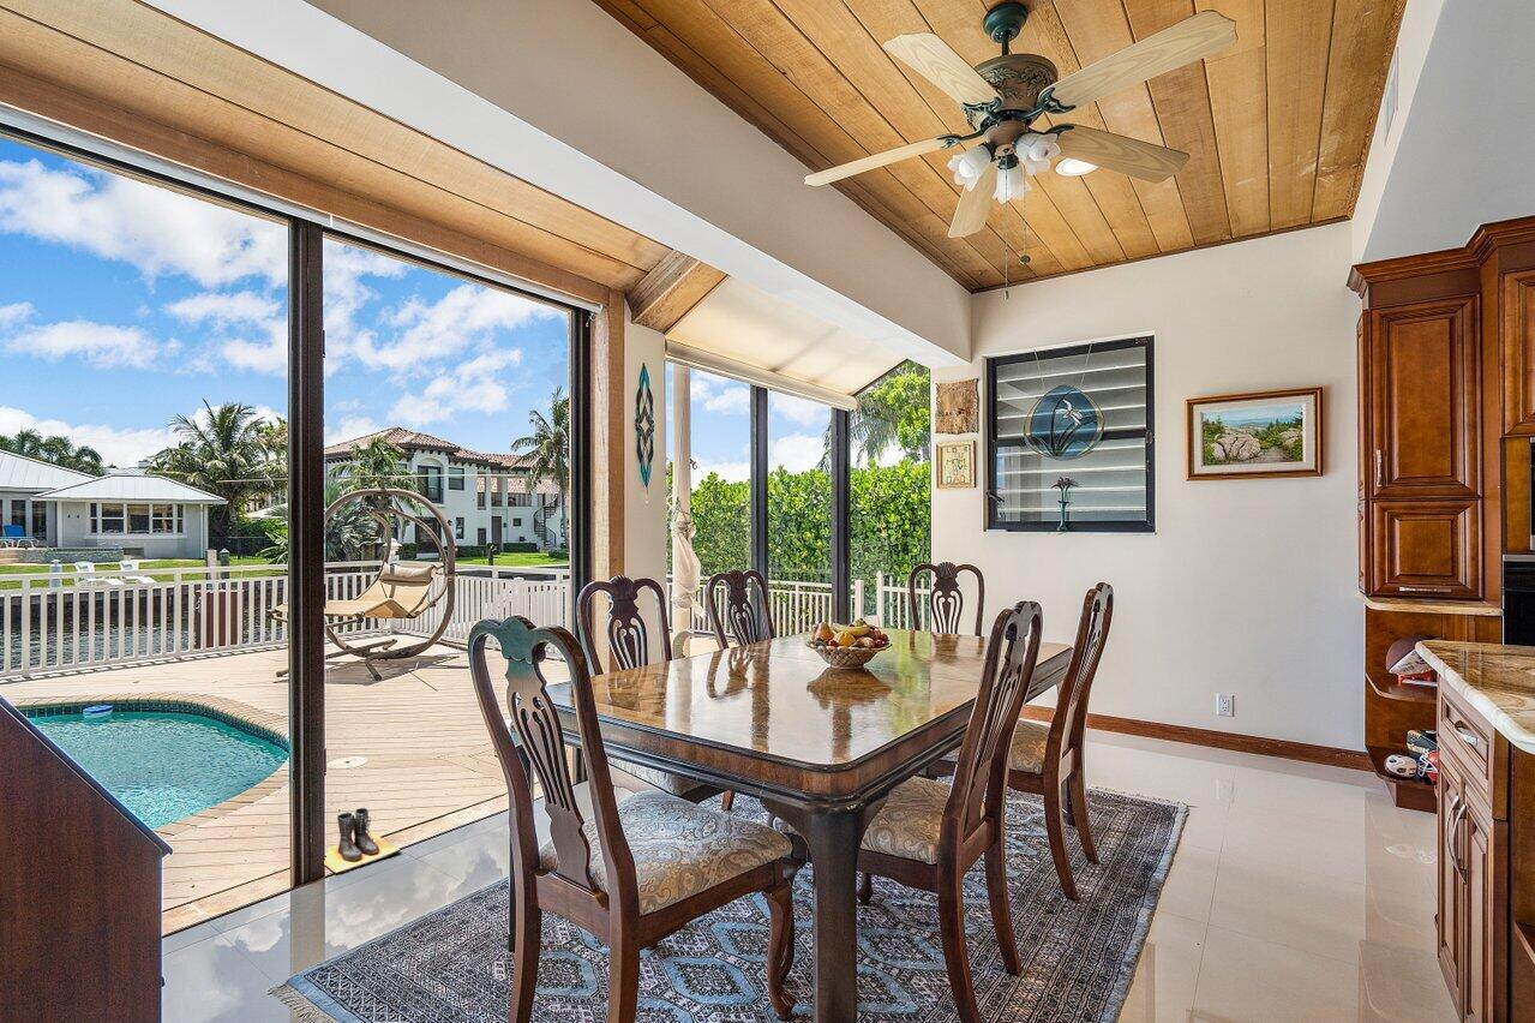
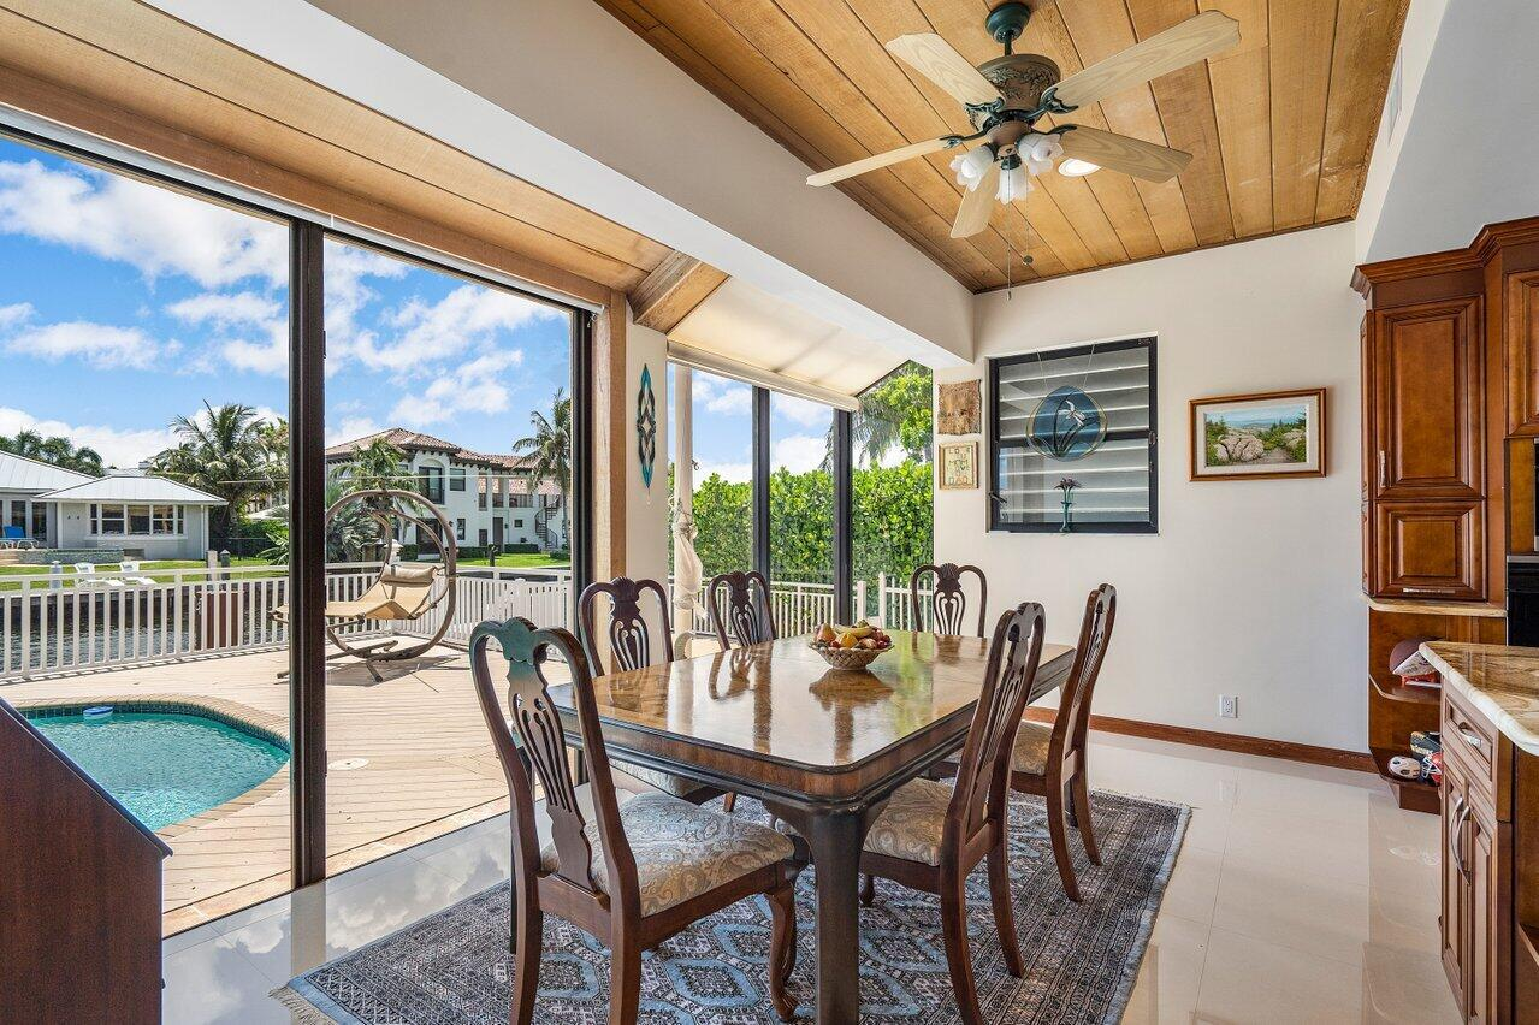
- boots (355, 834)
